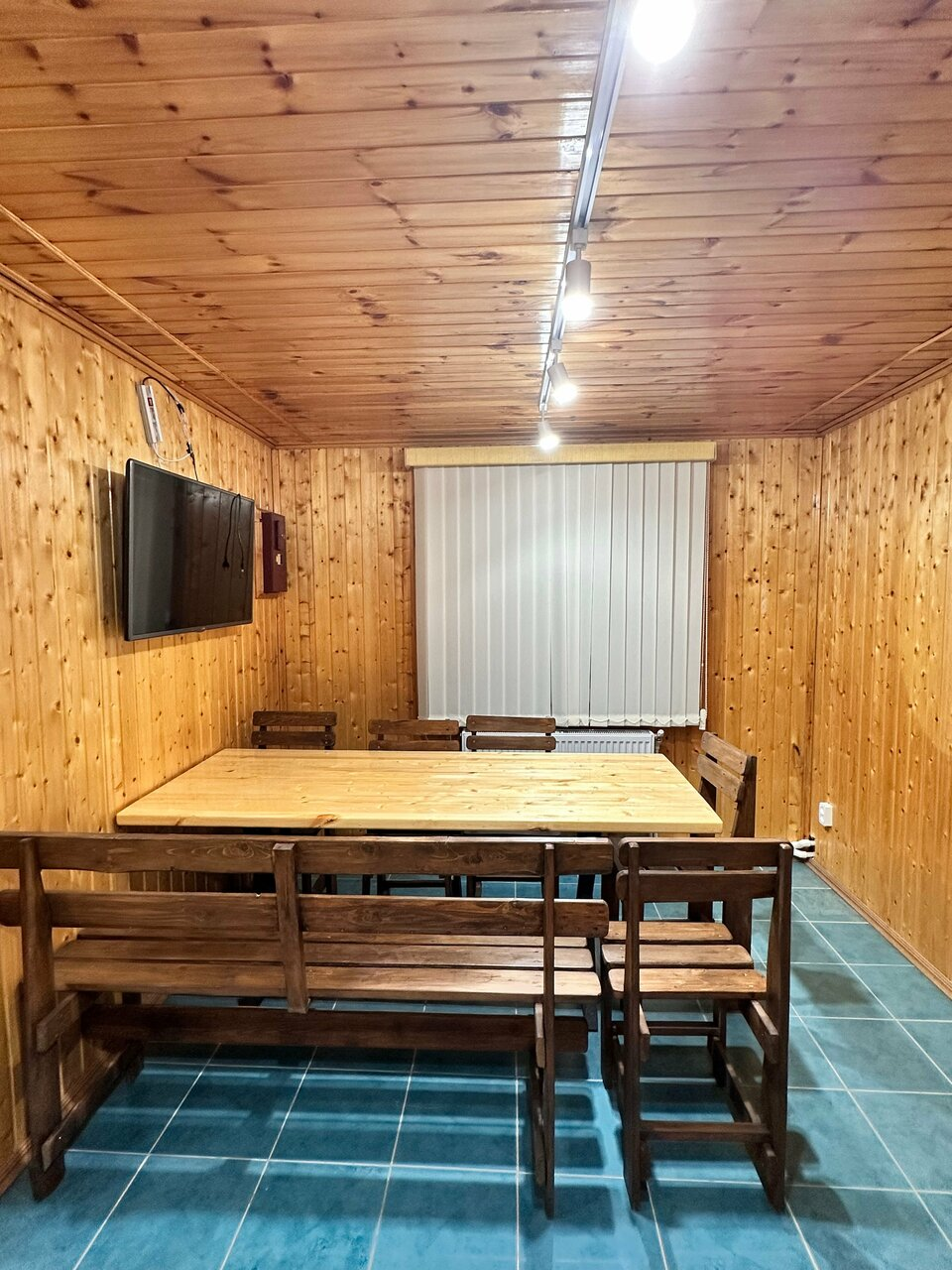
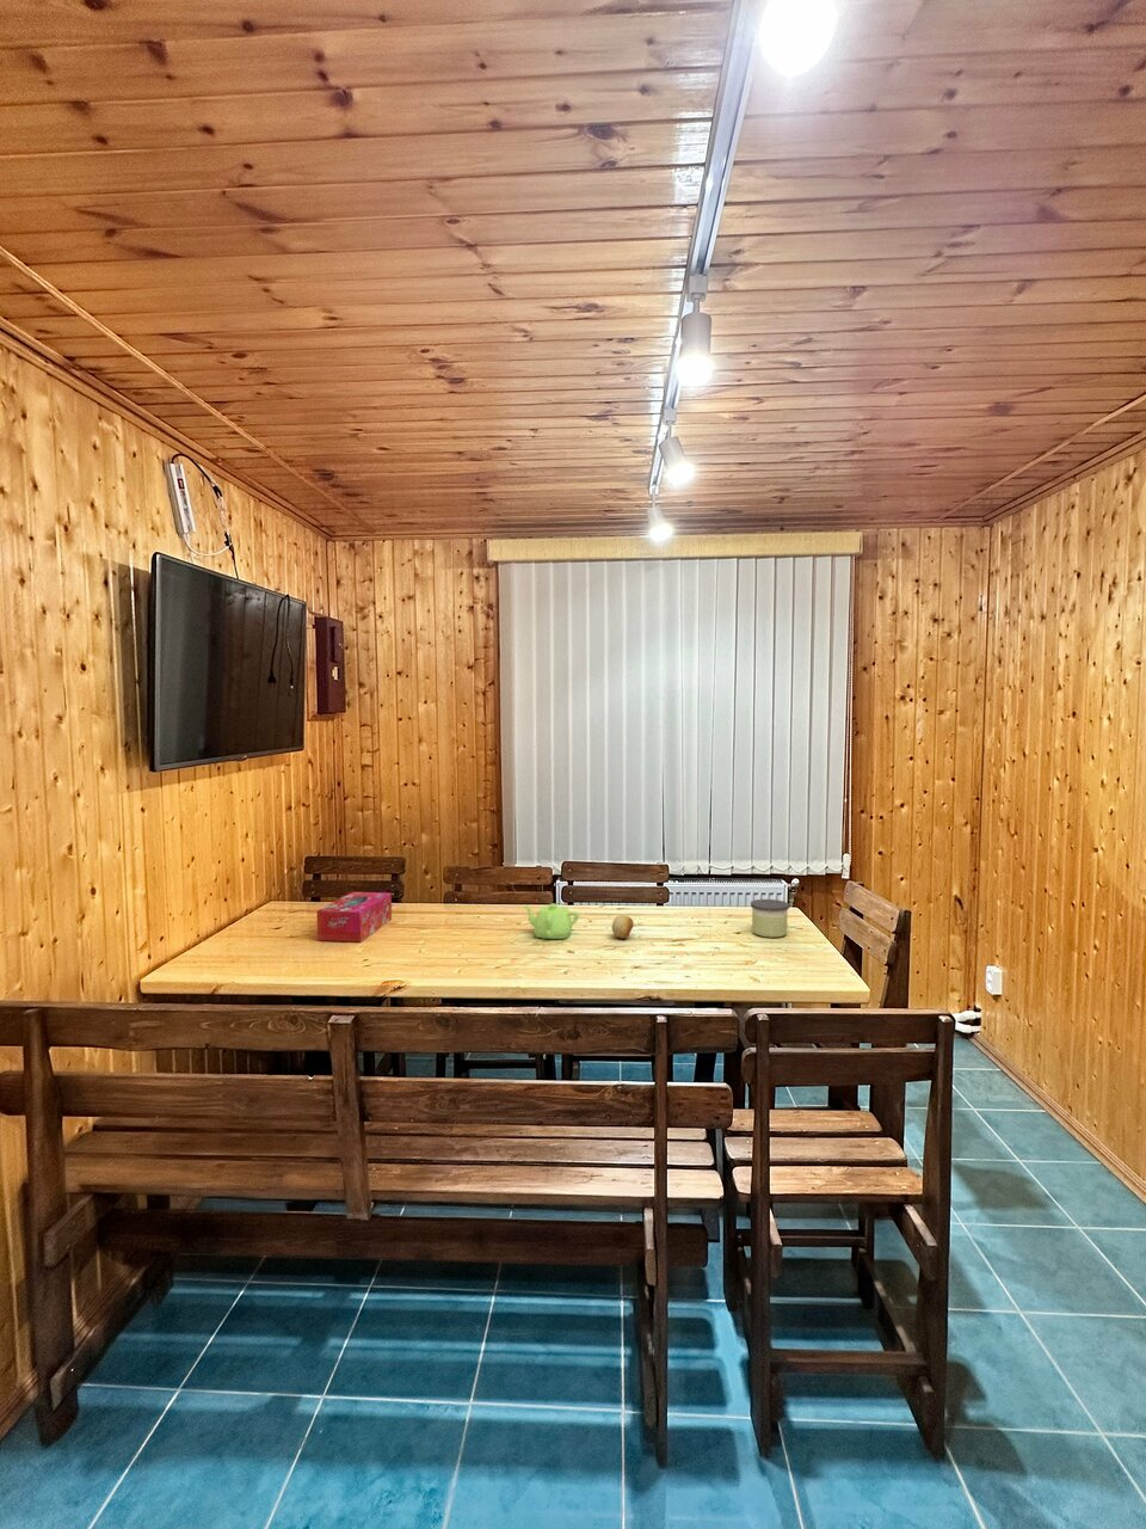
+ teapot (550, 920)
+ tissue box (356, 915)
+ fruit (622, 927)
+ candle (769, 917)
